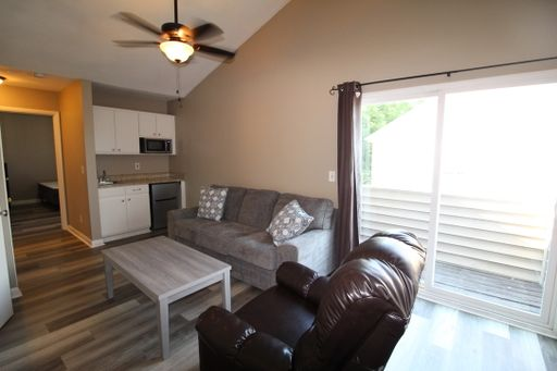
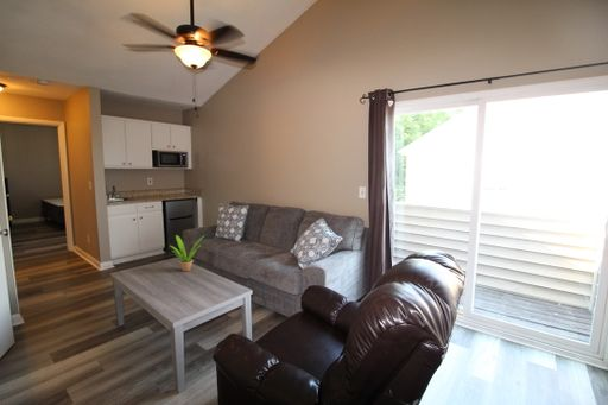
+ potted plant (185, 253)
